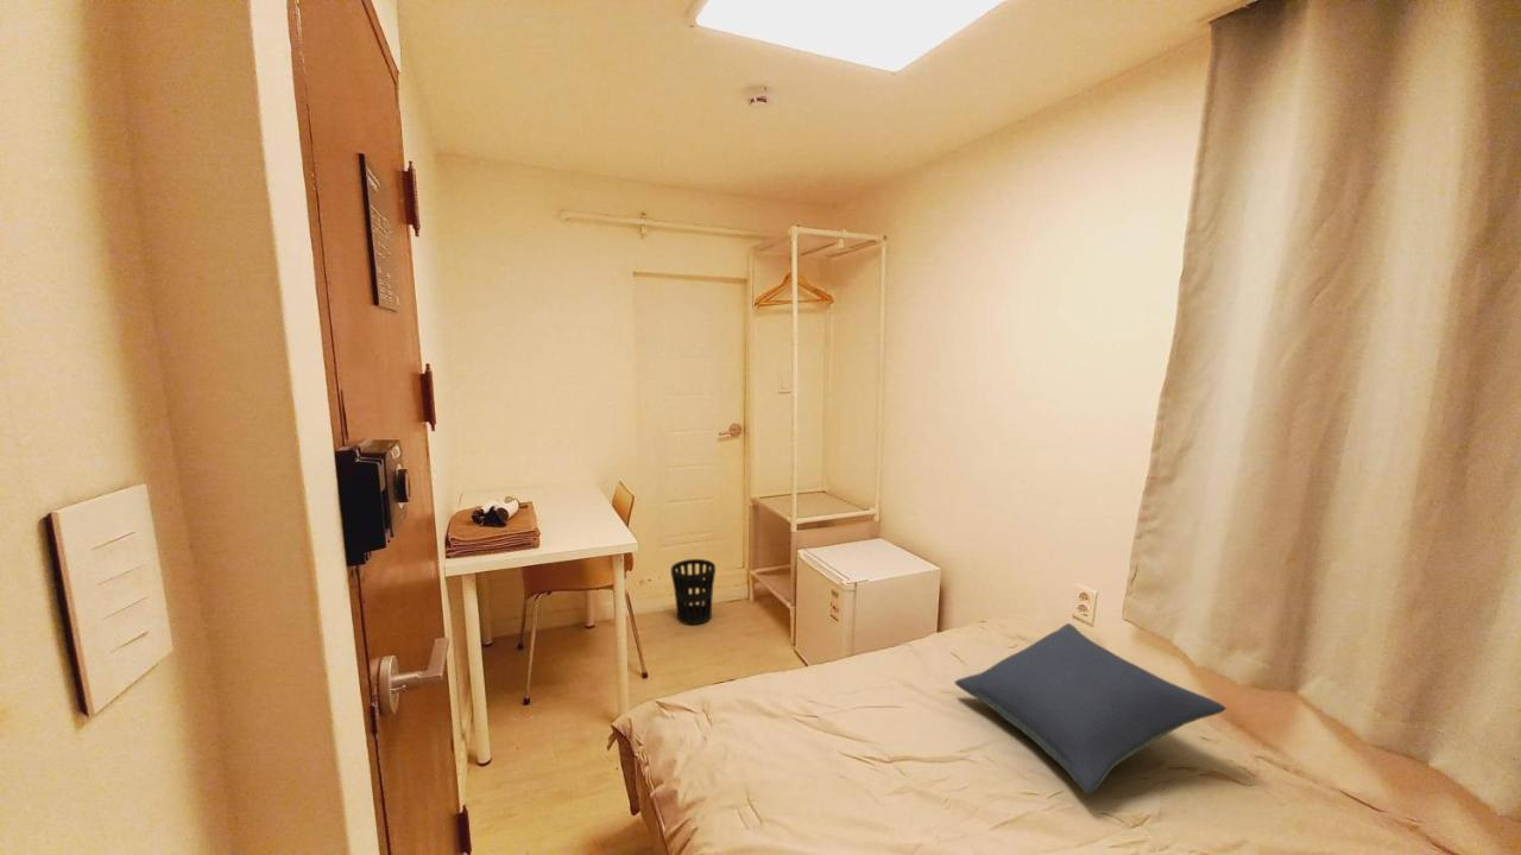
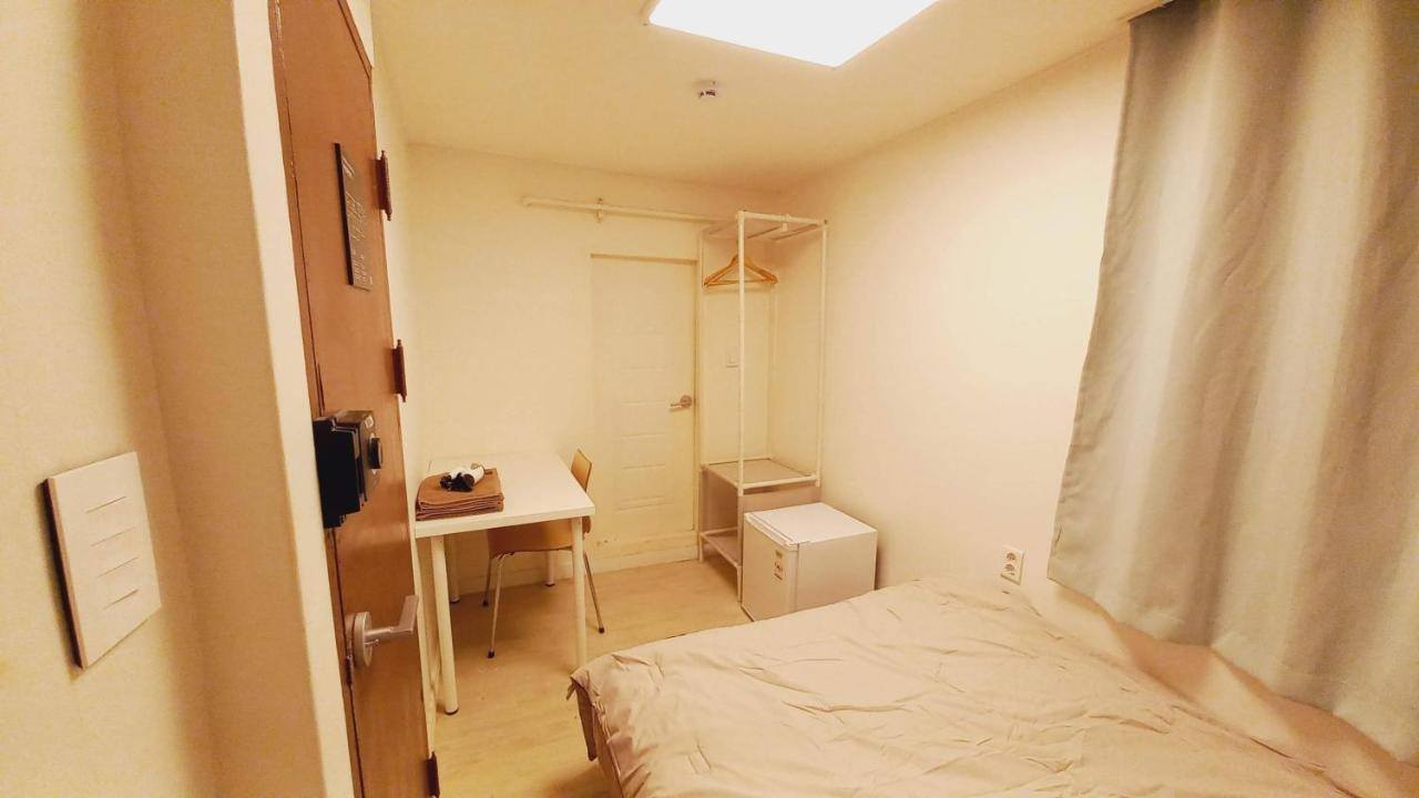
- pillow (1075, 694)
- wastebasket (693, 591)
